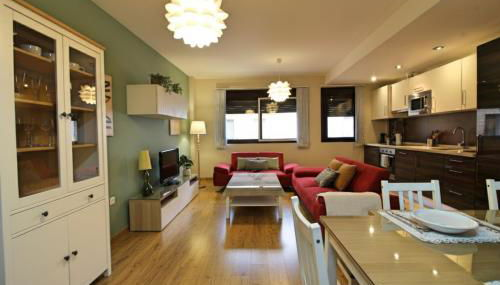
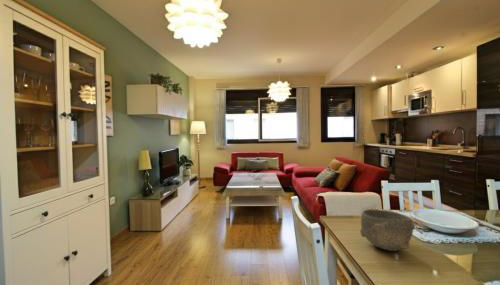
+ bowl (386, 230)
